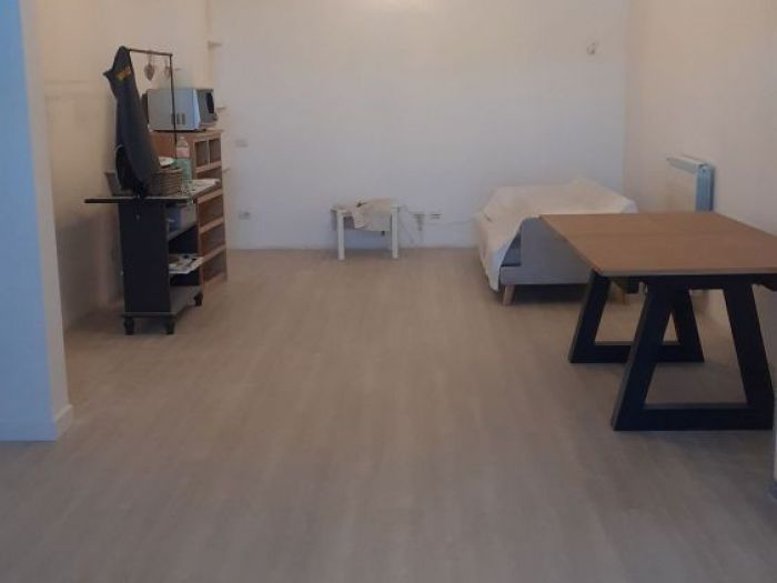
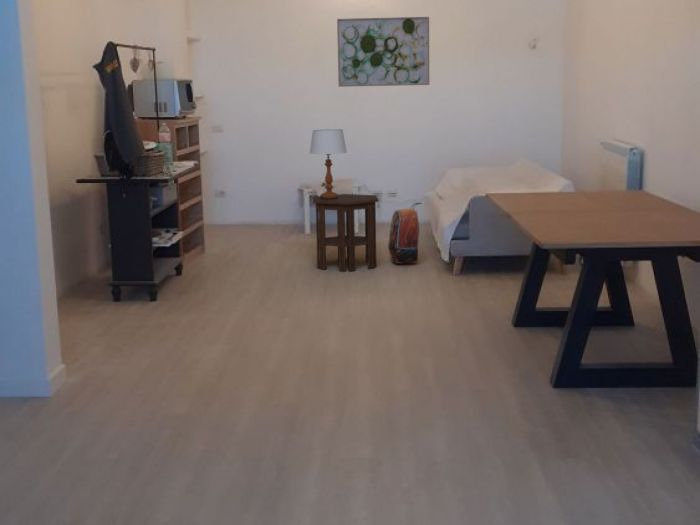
+ backpack (405, 232)
+ table lamp (328, 164)
+ wall art (383, 52)
+ side table (346, 231)
